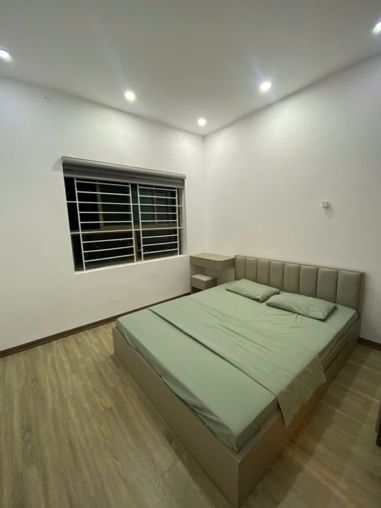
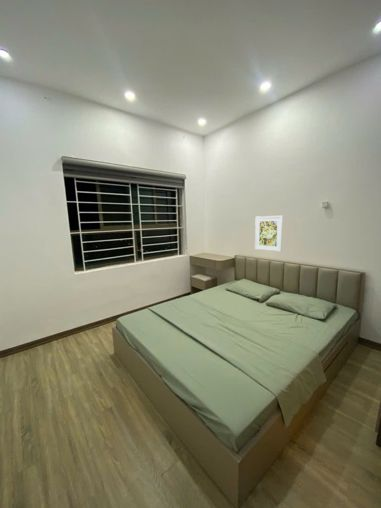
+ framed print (268, 233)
